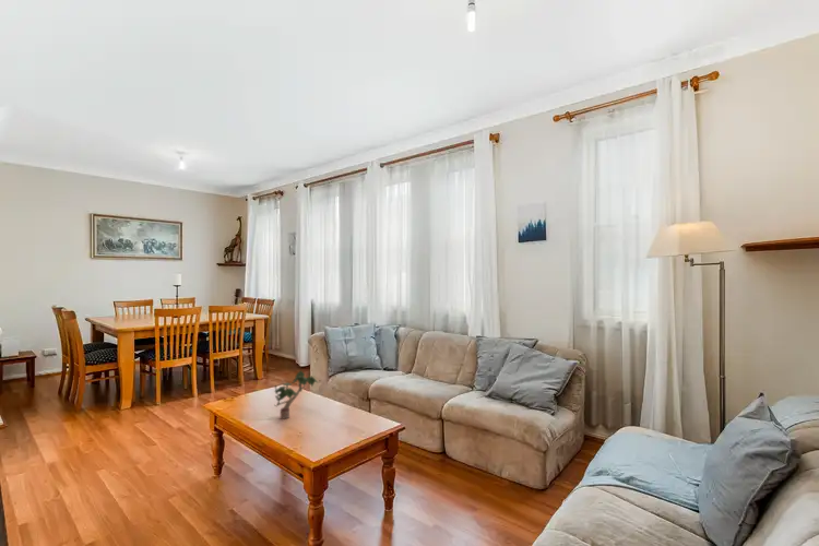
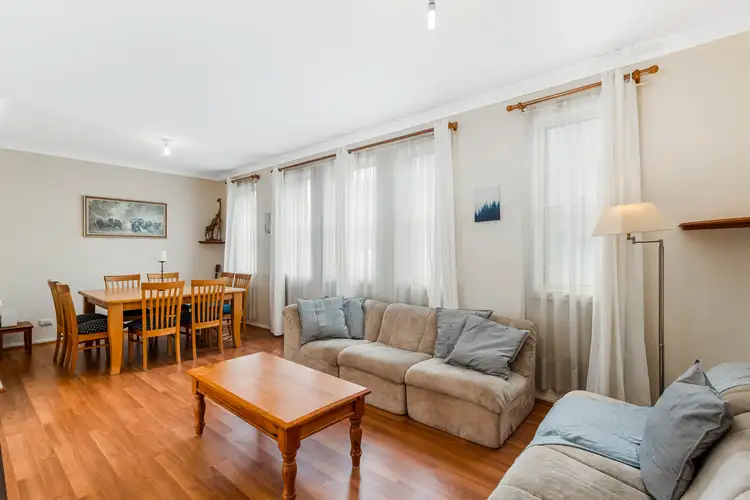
- potted plant (298, 393)
